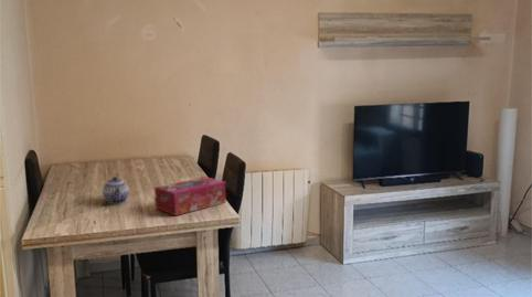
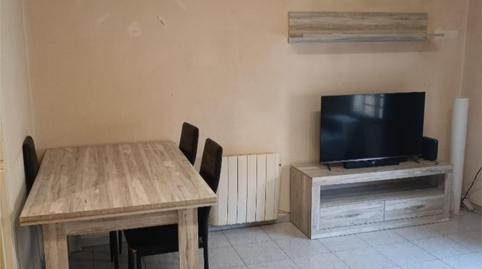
- tissue box (191, 194)
- teapot (115, 189)
